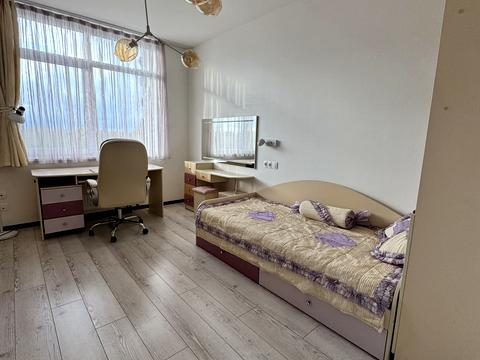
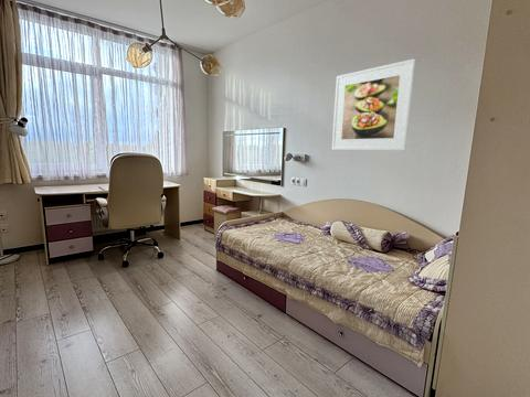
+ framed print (368, 110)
